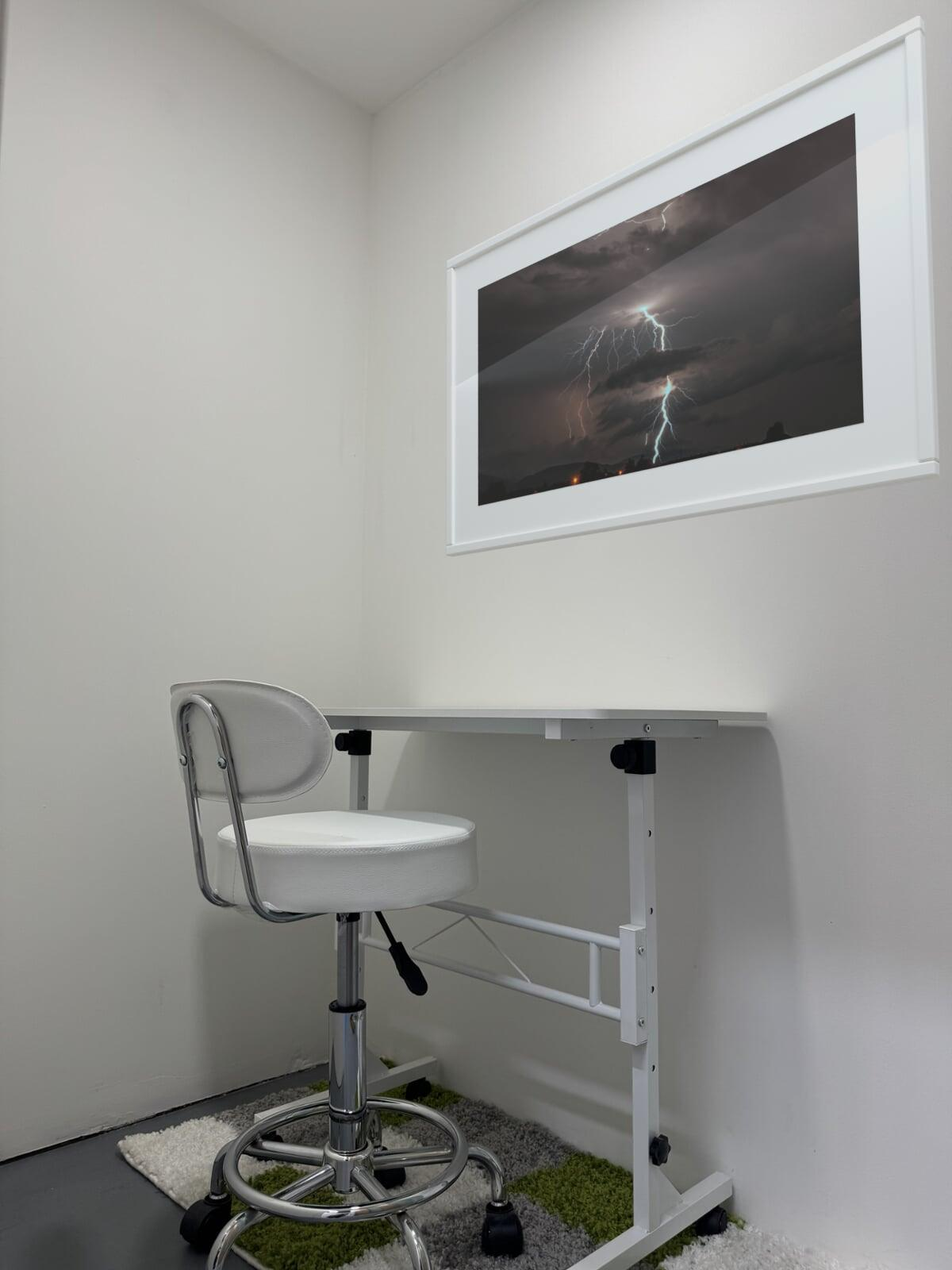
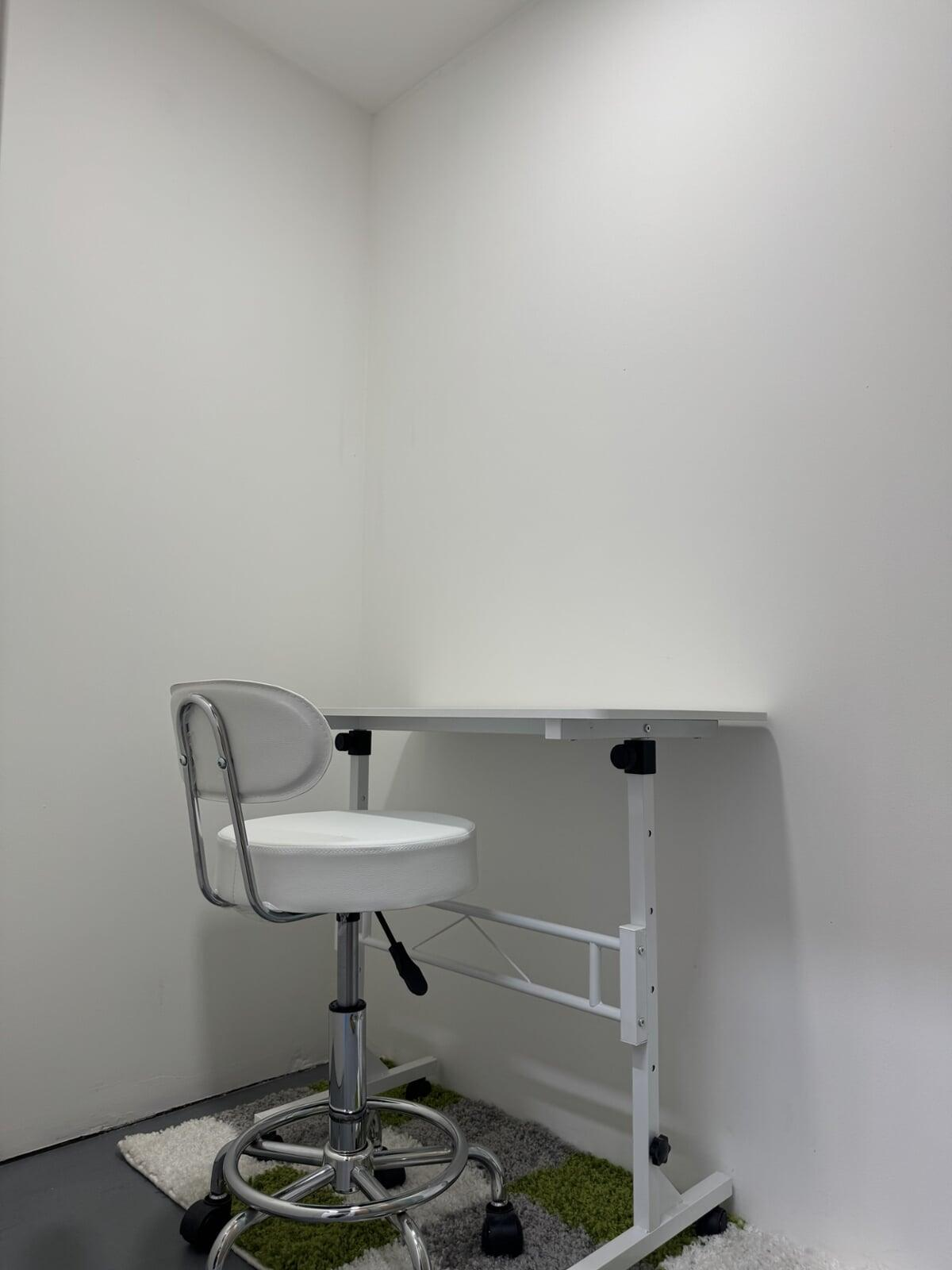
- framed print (635, 344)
